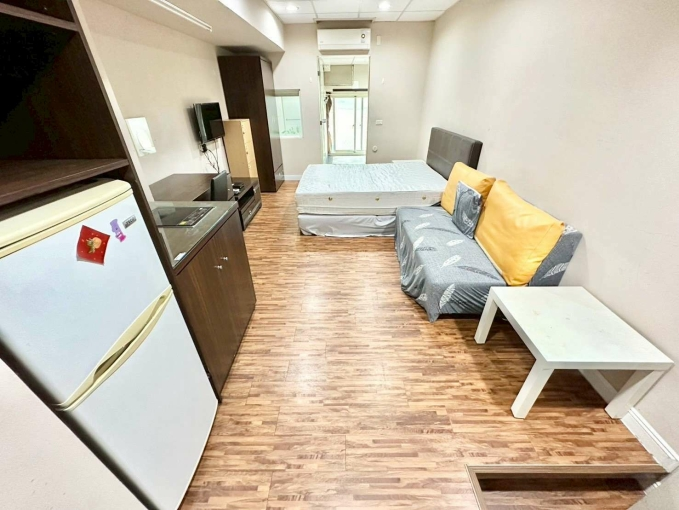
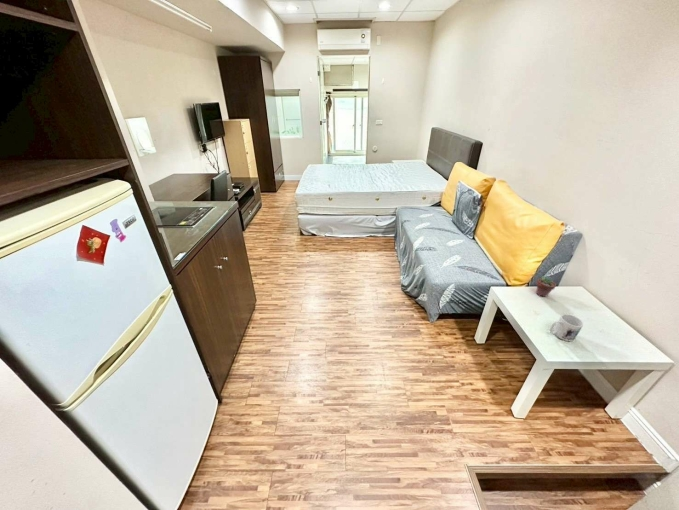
+ mug (564, 327)
+ potted succulent (545, 285)
